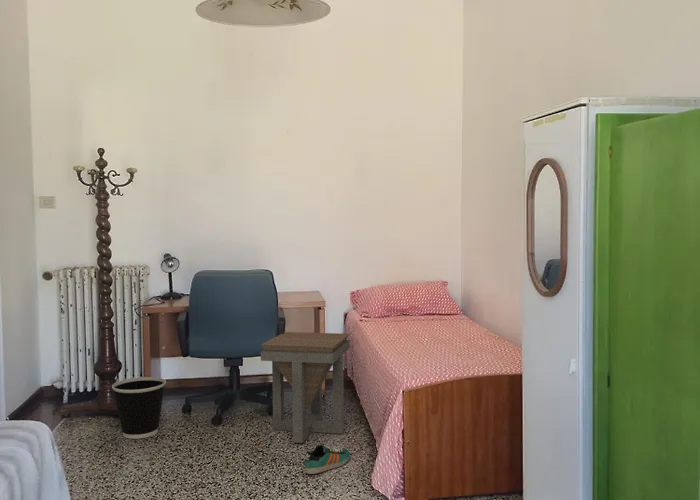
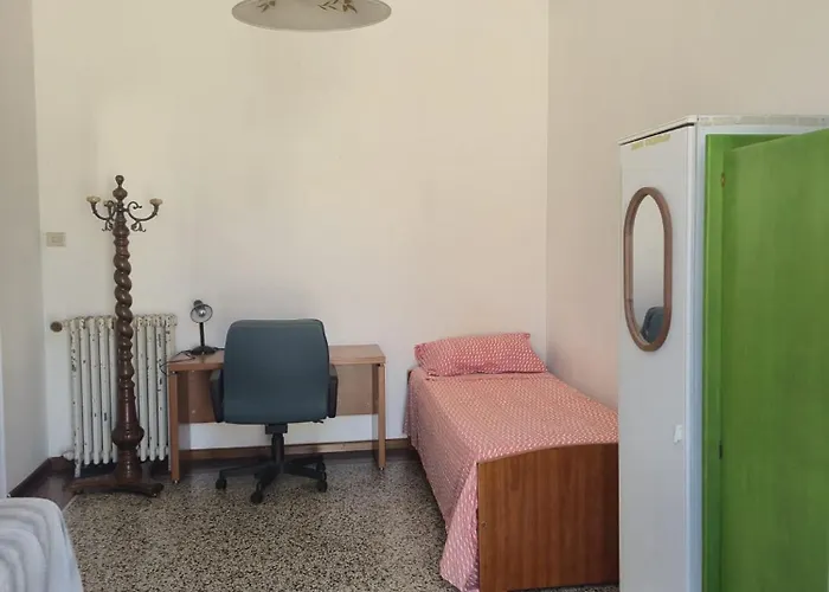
- wastebasket (139, 408)
- side table (307, 384)
- sneaker (328, 454)
